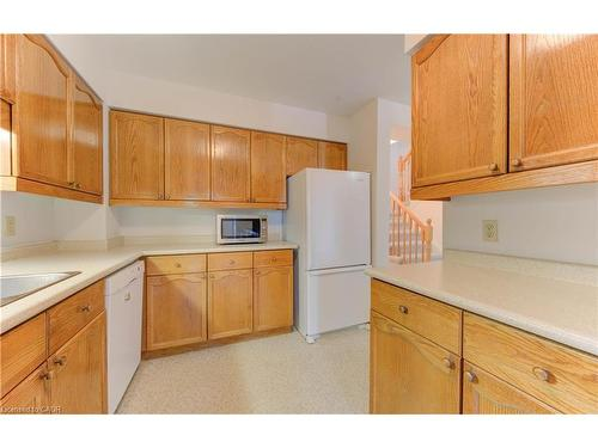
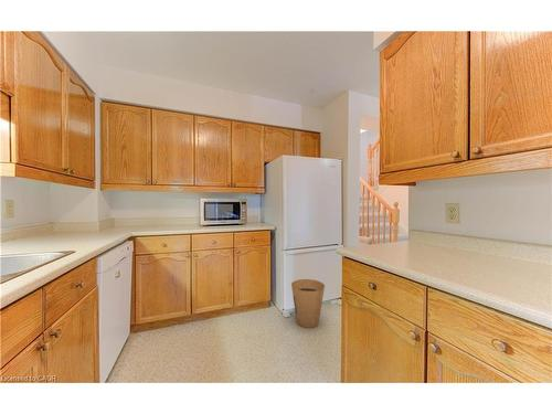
+ trash can (307, 302)
